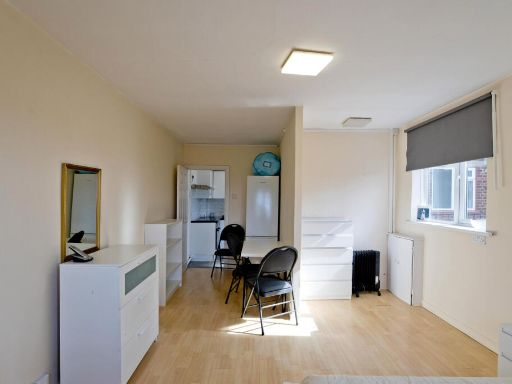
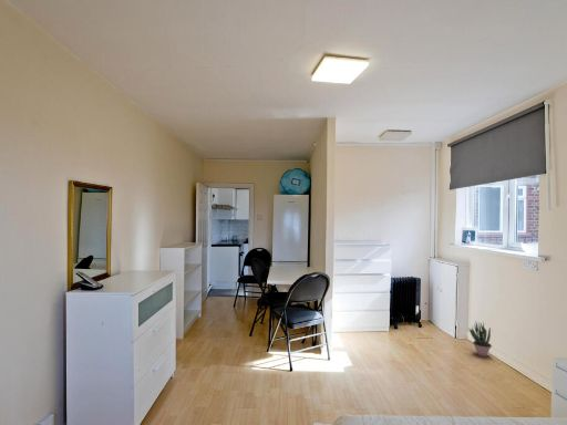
+ potted plant (480, 338)
